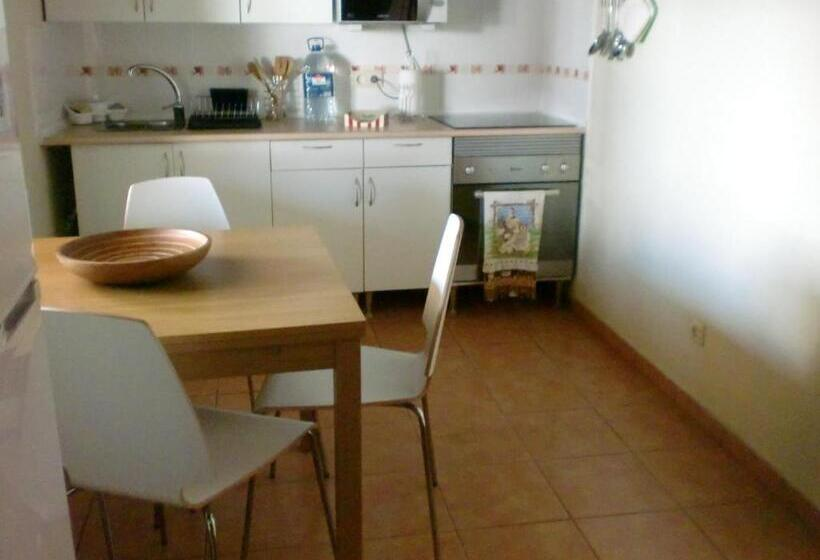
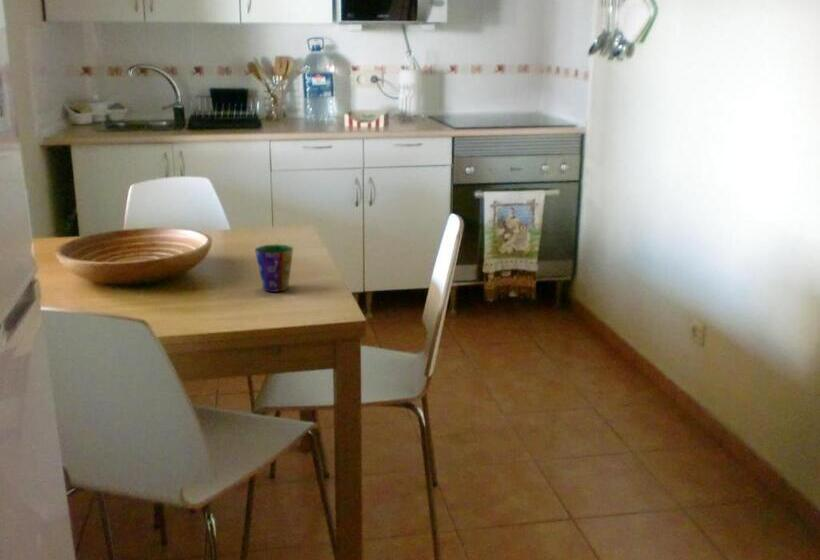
+ cup (275, 270)
